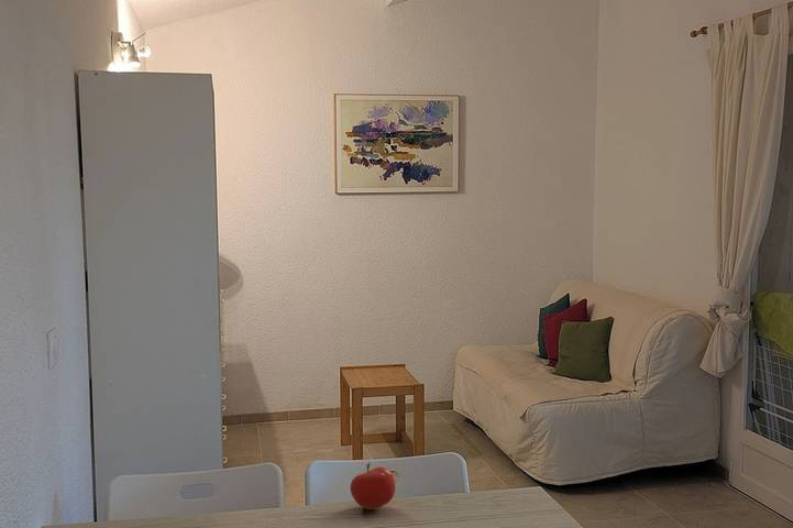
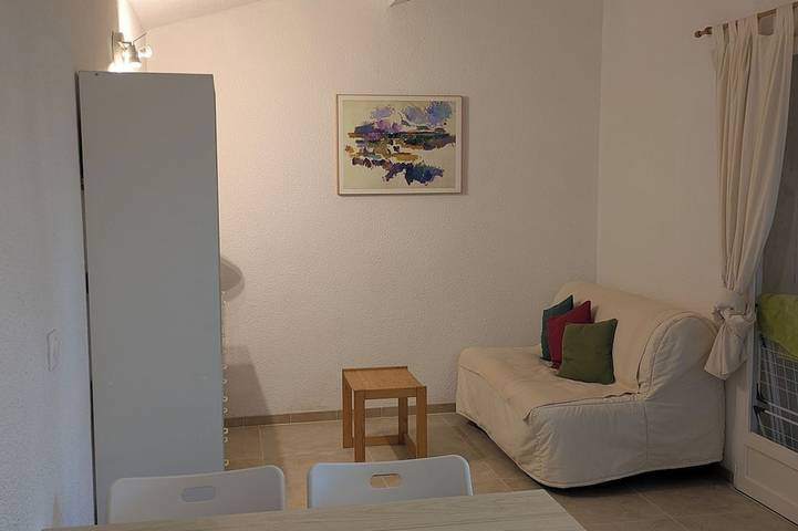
- fruit (373, 486)
